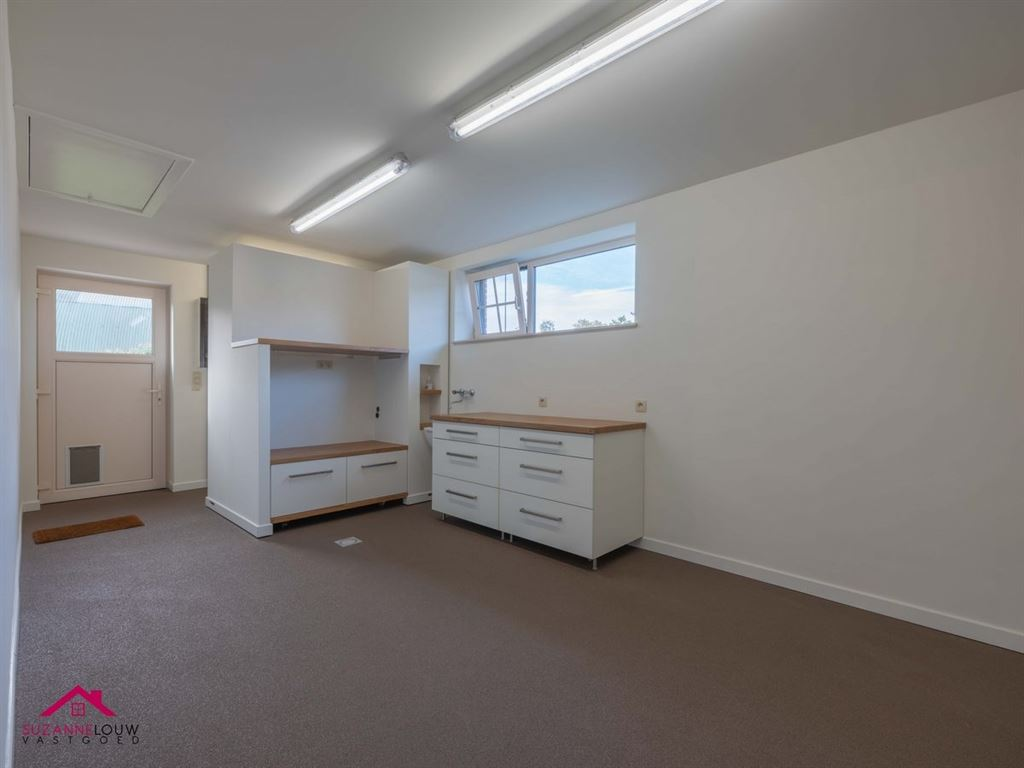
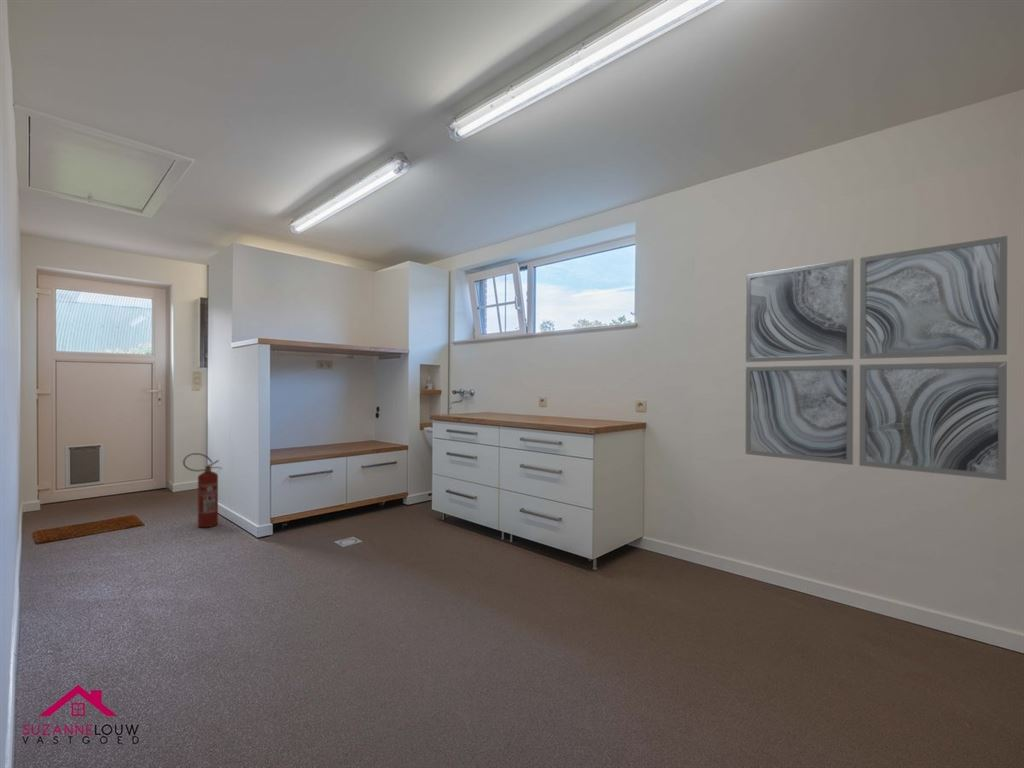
+ wall art (860, 358)
+ fire extinguisher (202, 489)
